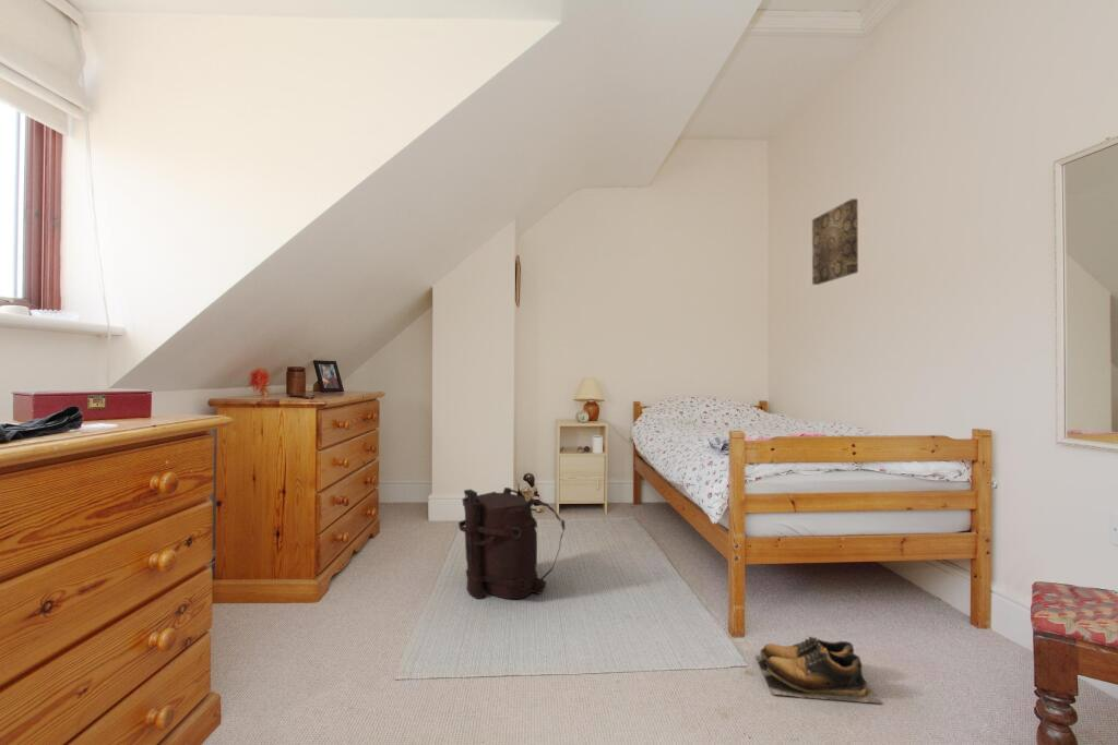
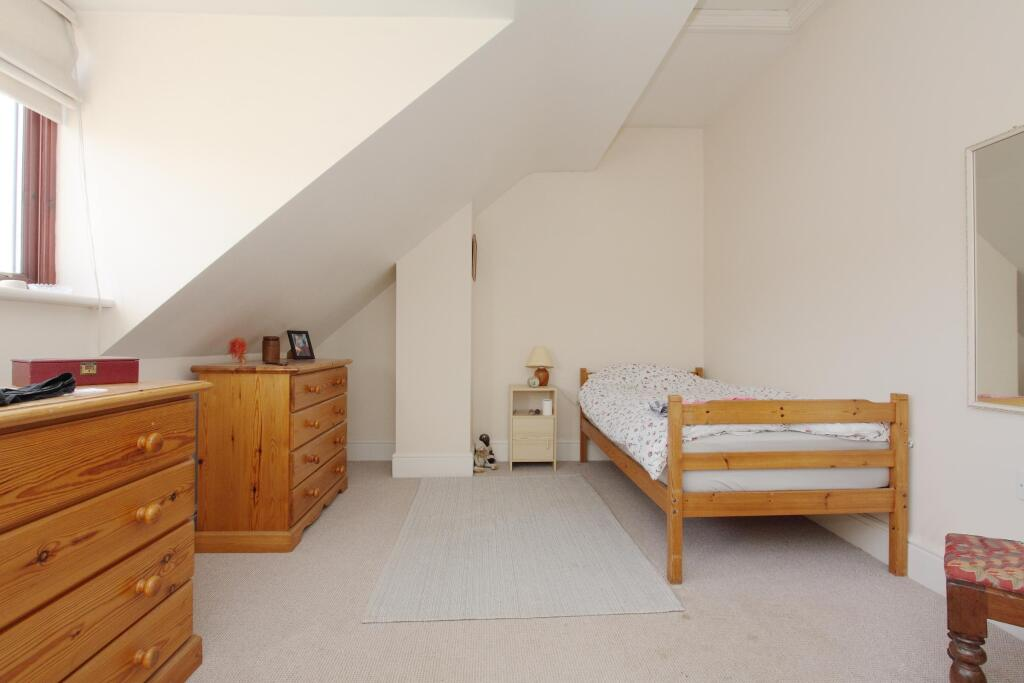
- backpack (504, 537)
- wall art (833, 244)
- shoes (813, 660)
